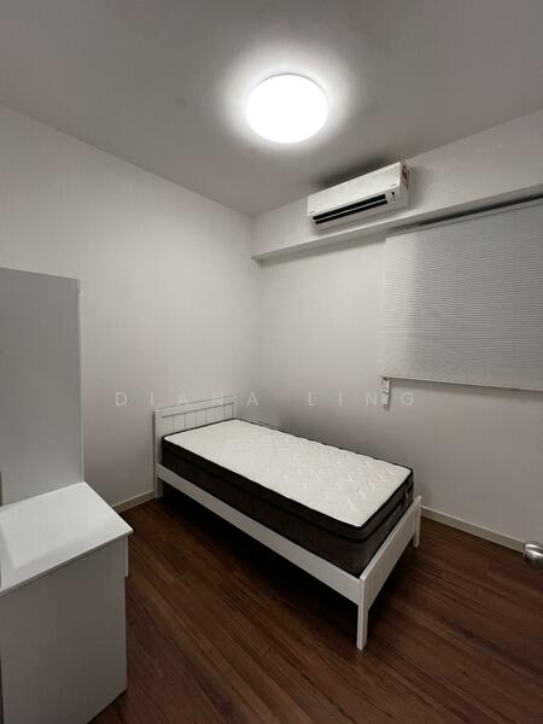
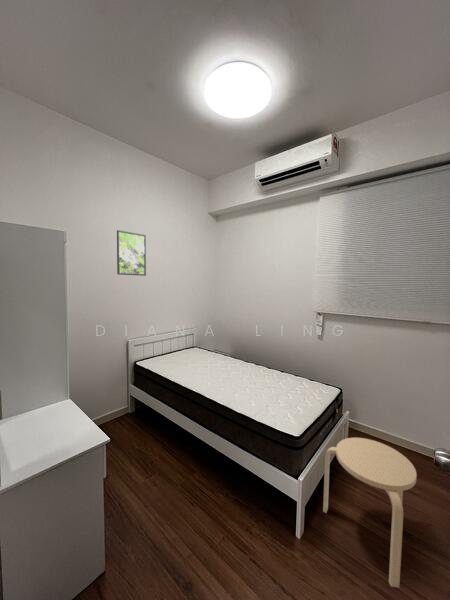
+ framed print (132, 254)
+ stool (377, 487)
